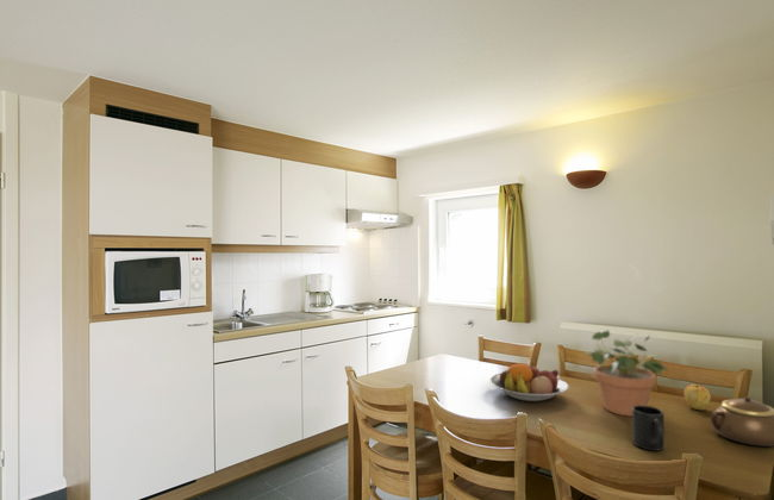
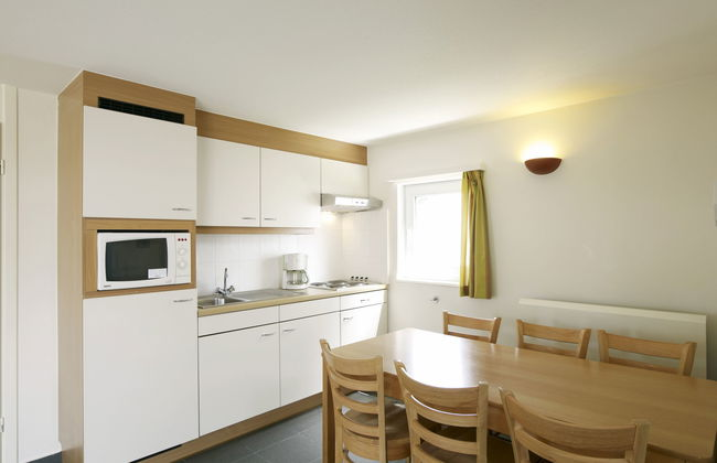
- fruit bowl (528, 379)
- potted plant (628, 374)
- apple (697, 396)
- mug (650, 430)
- teapot (748, 417)
